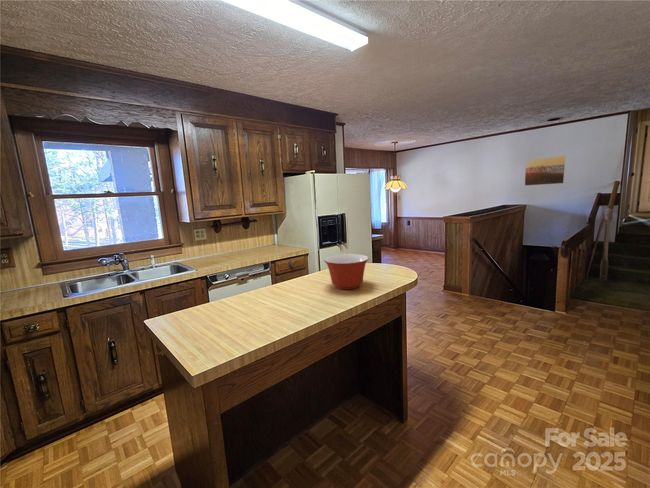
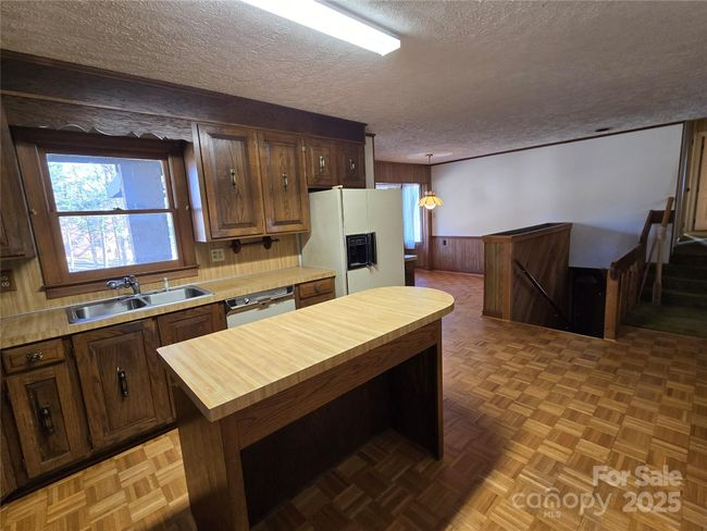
- mixing bowl (346, 272)
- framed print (544, 171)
